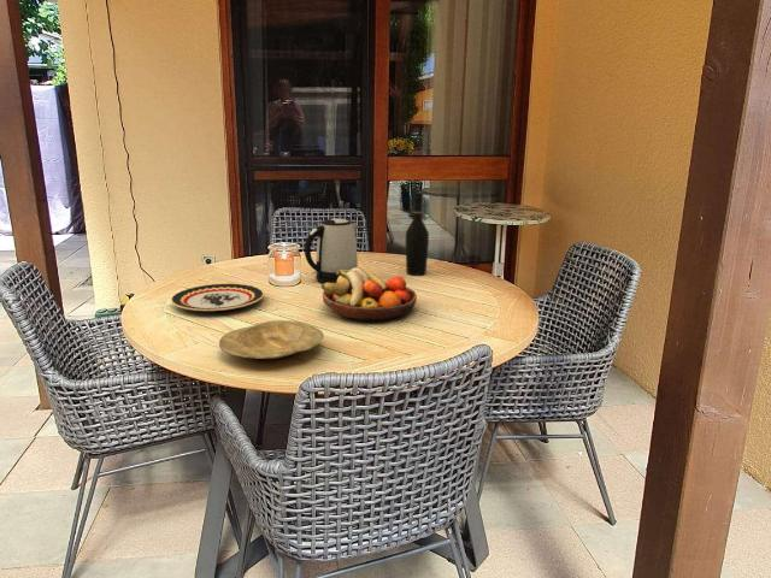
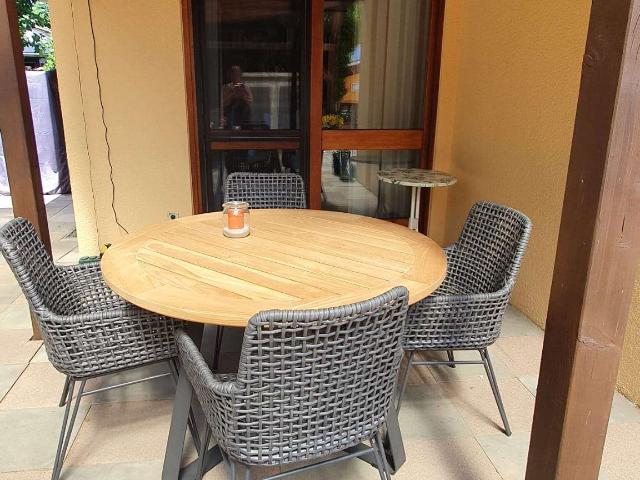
- wine bottle (417, 234)
- fruit bowl (369, 290)
- kettle (331, 250)
- plate (218, 299)
- plate (272, 343)
